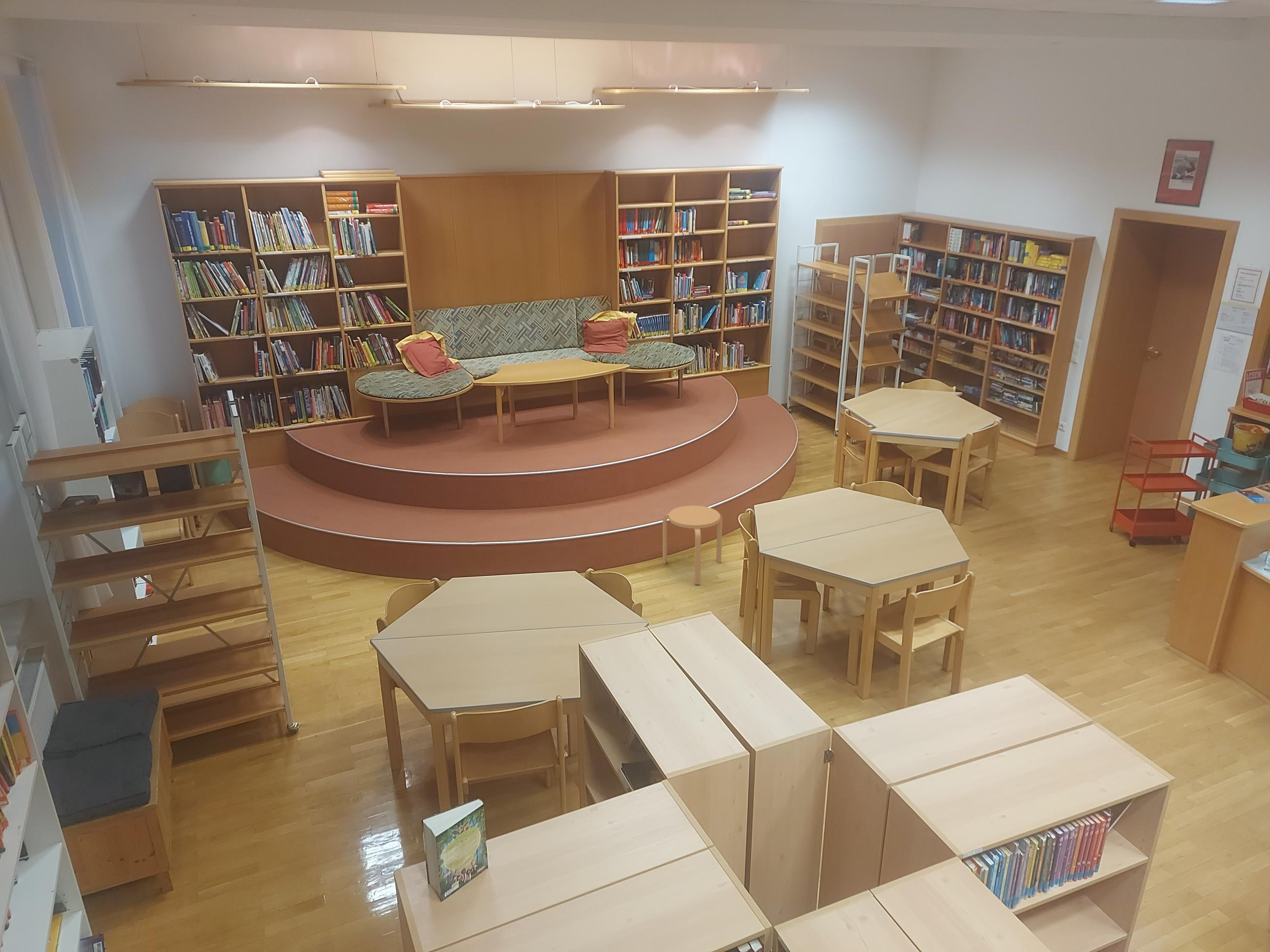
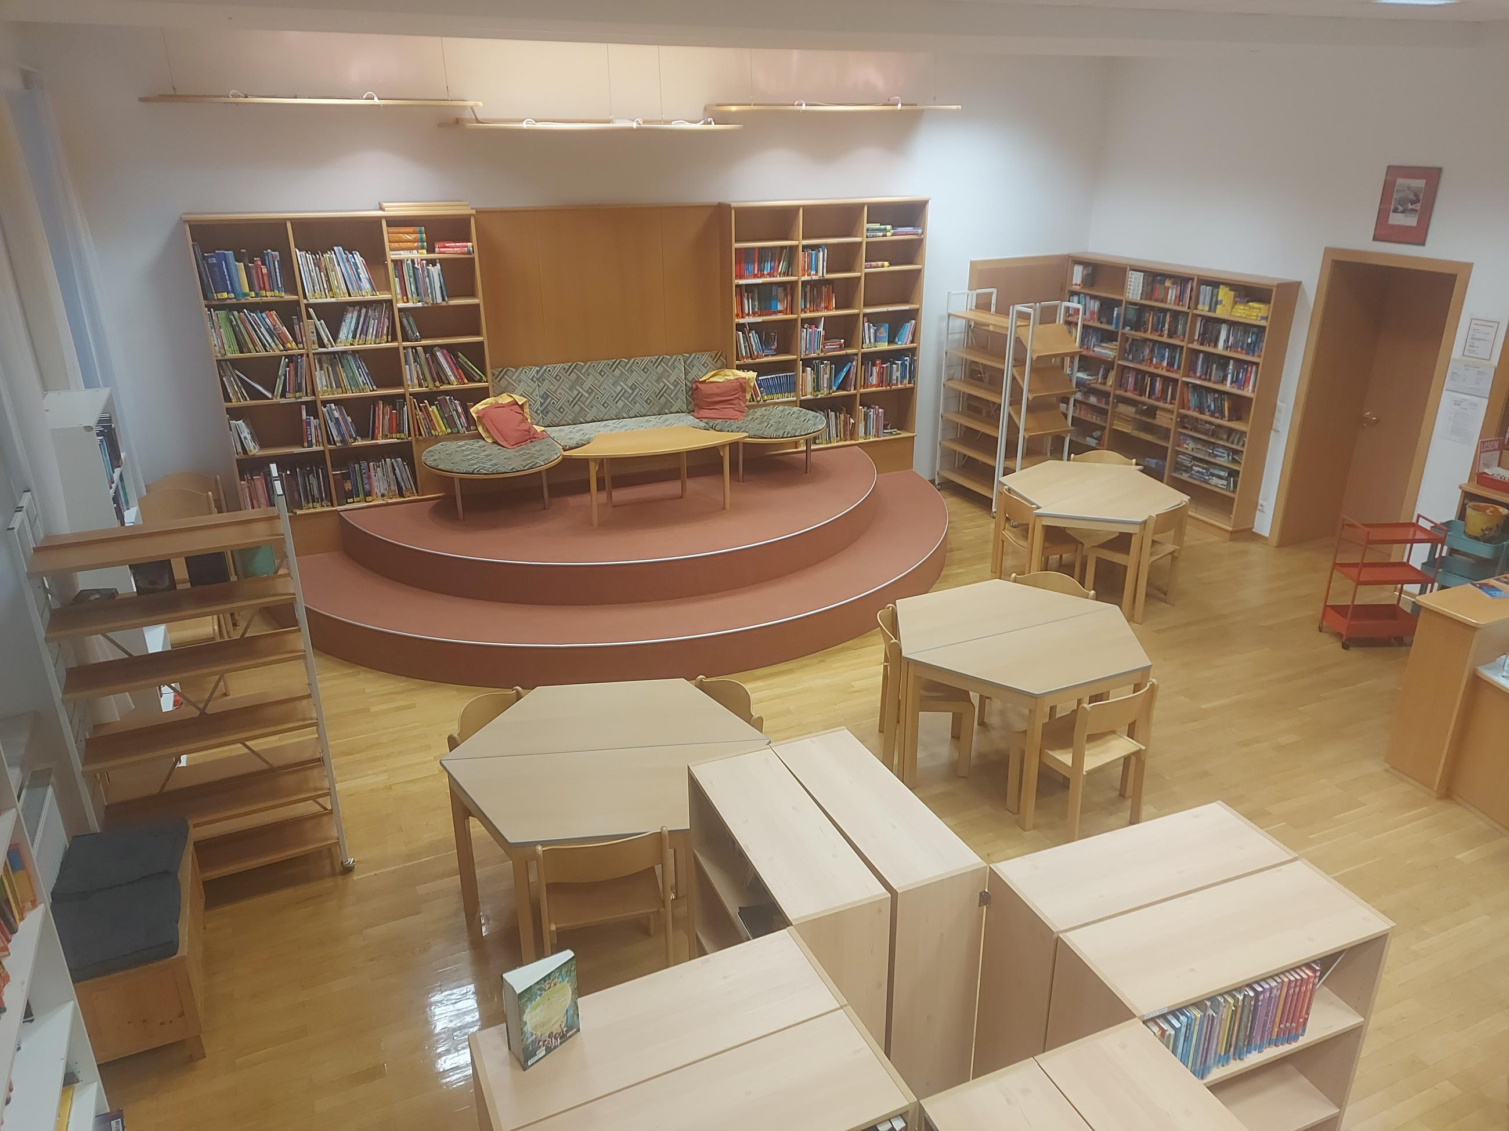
- stool (697, 541)
